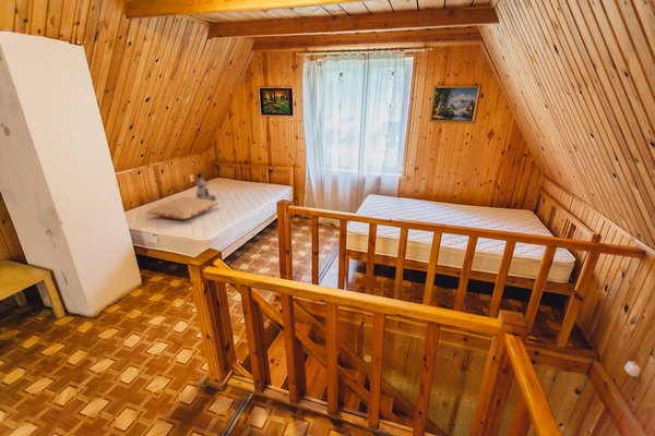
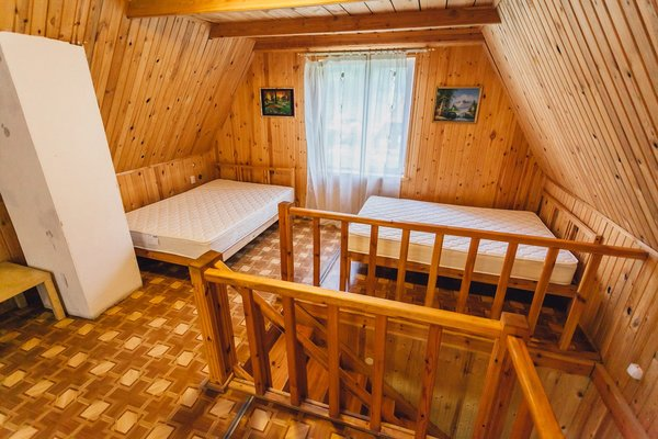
- pillow (183, 207)
- teddy bear (205, 189)
